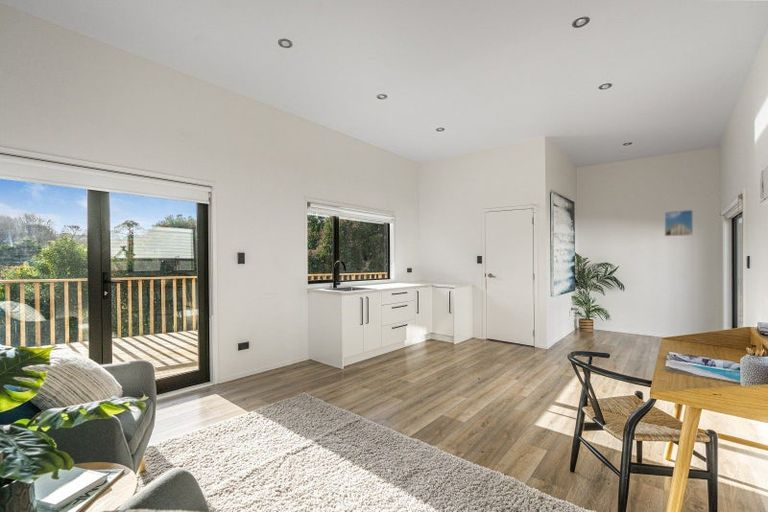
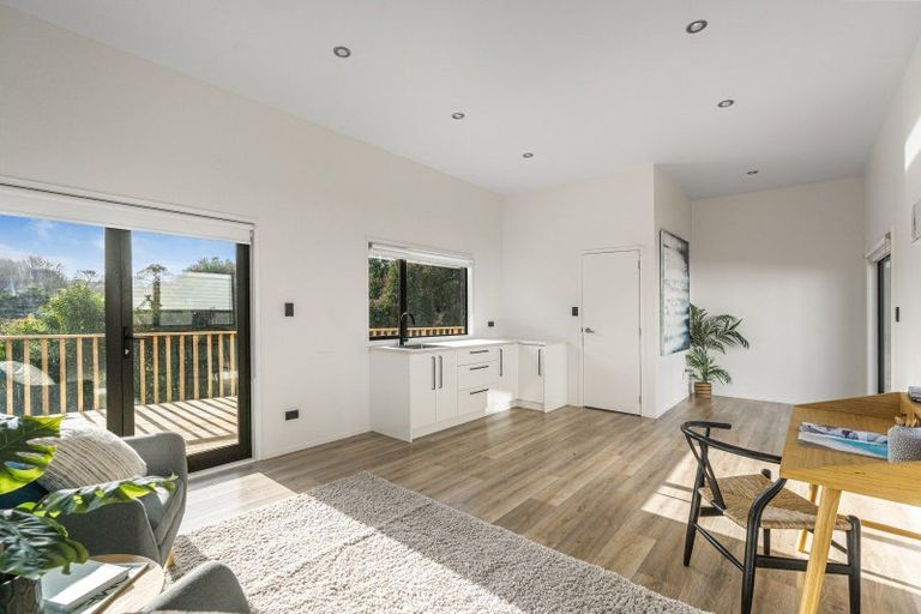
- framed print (678, 223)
